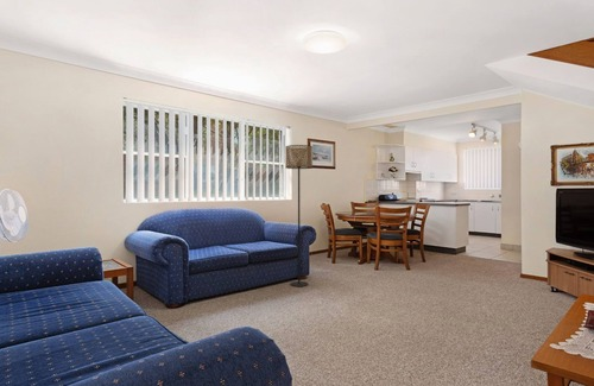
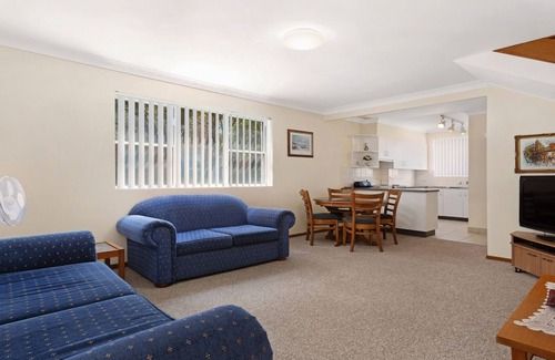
- floor lamp (298, 215)
